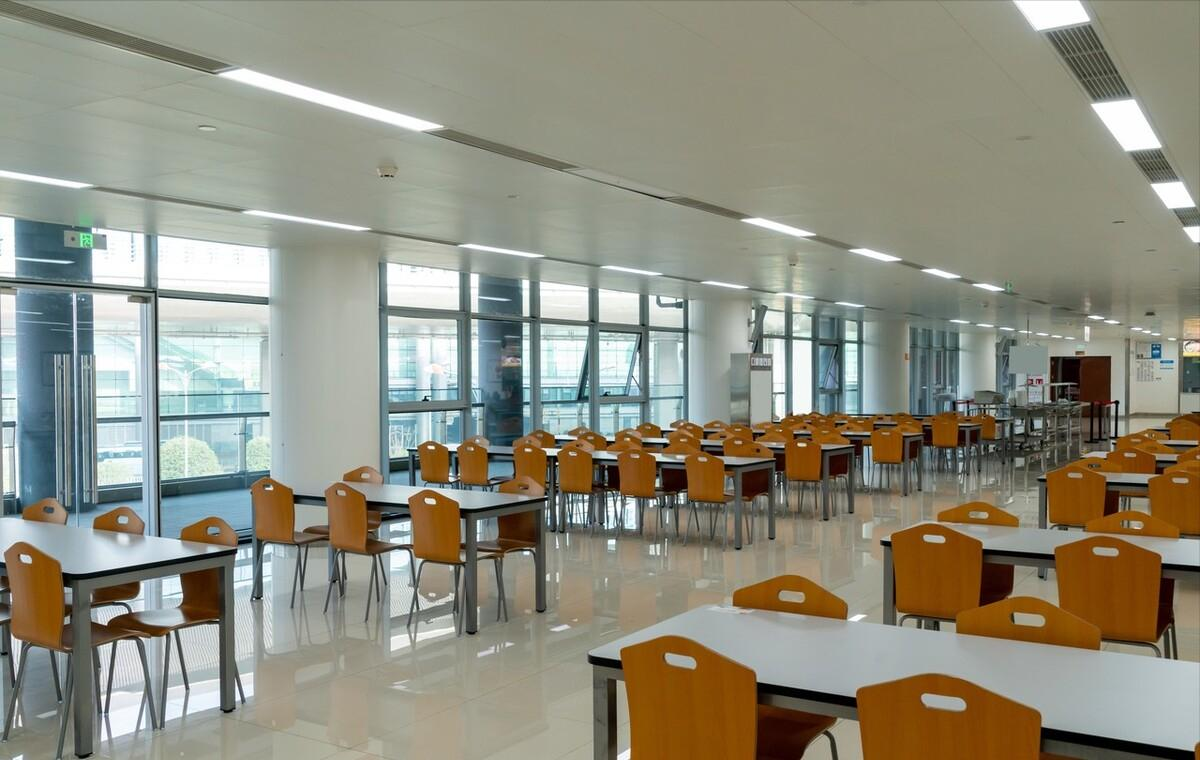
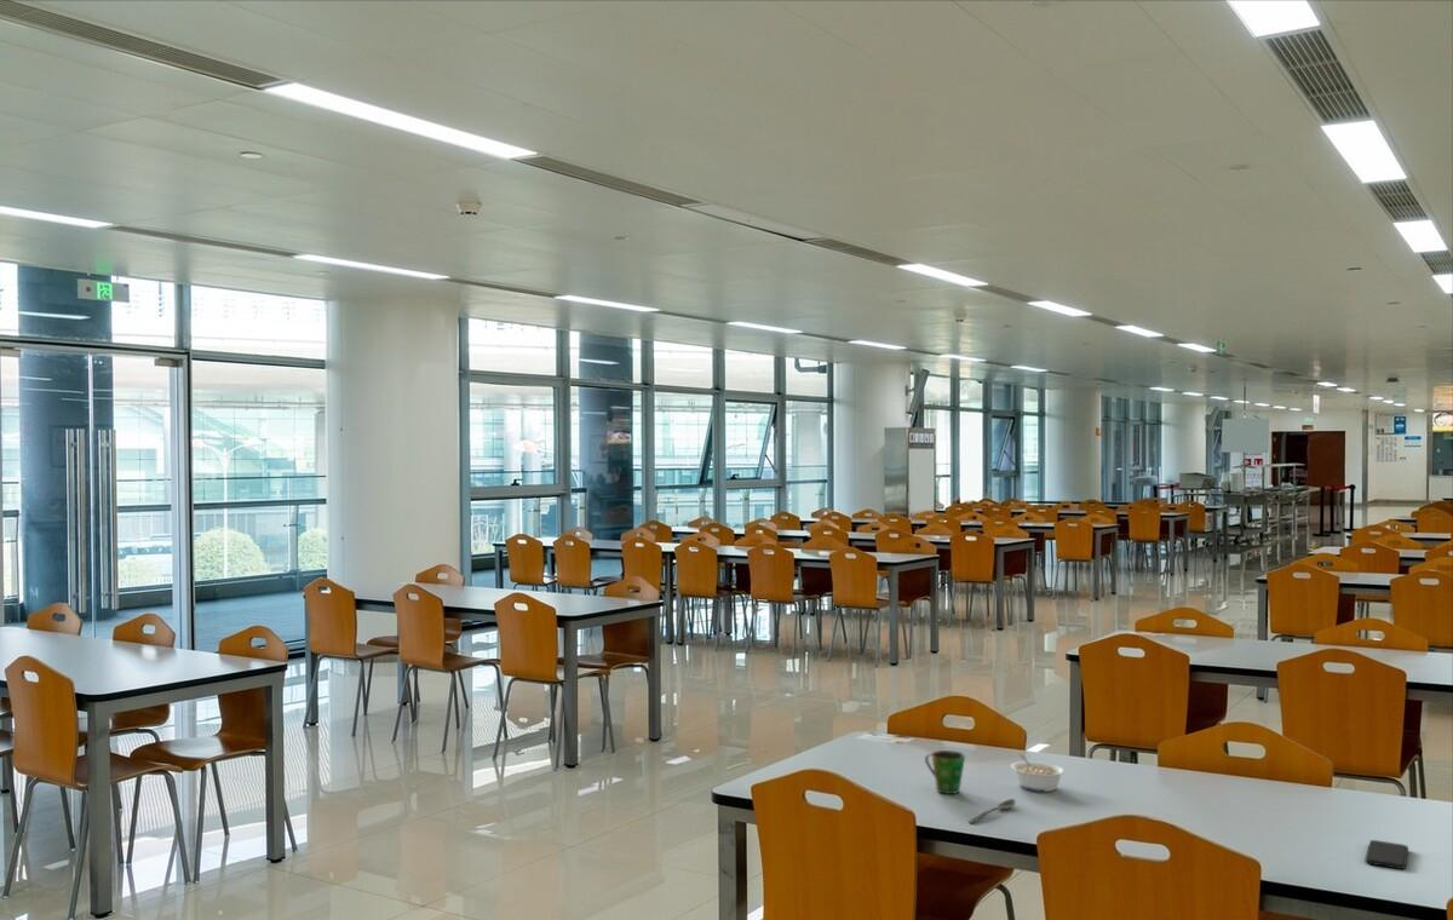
+ cup (943, 771)
+ smartphone (1386, 853)
+ legume (1035, 775)
+ spoon (992, 810)
